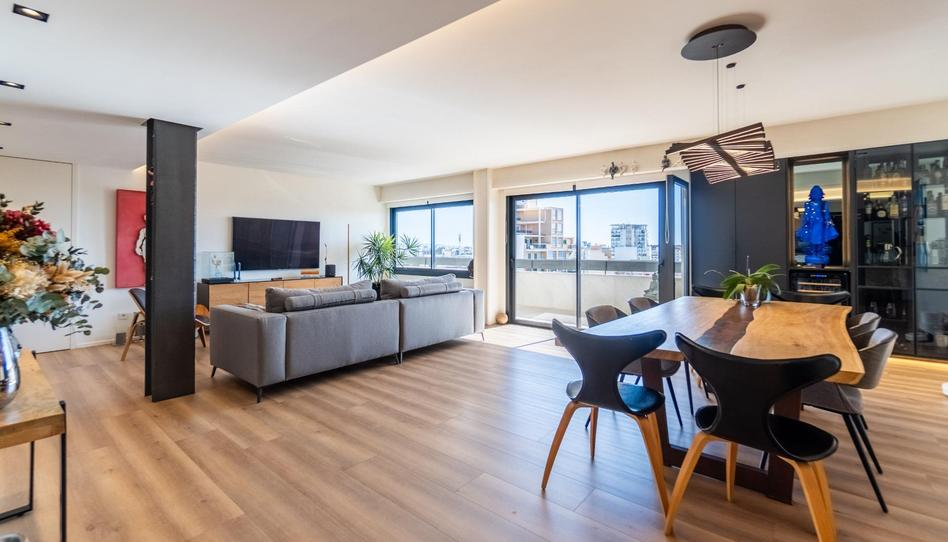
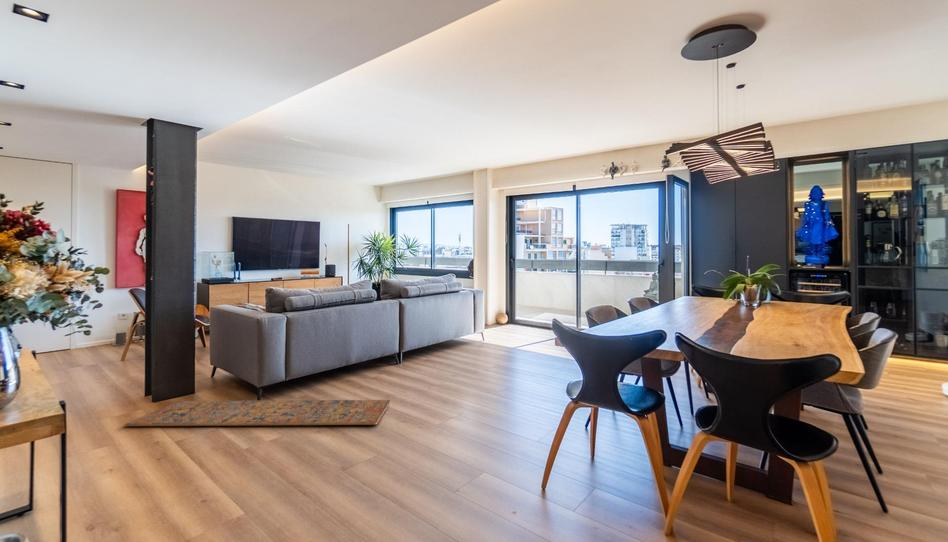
+ rug (268, 411)
